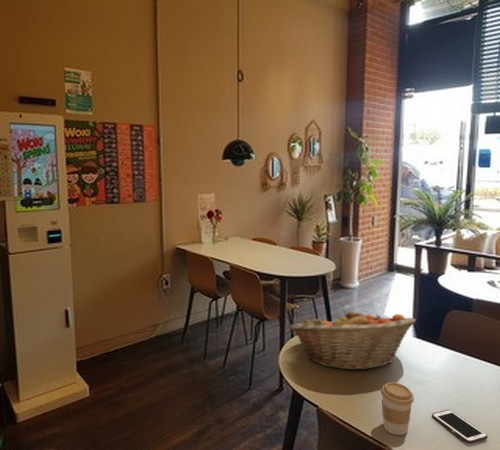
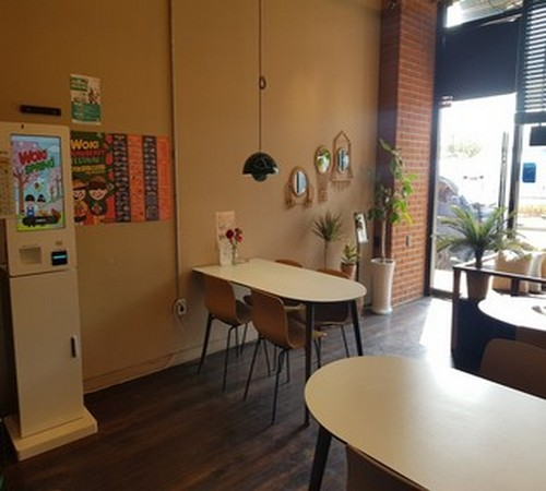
- cell phone (458, 425)
- fruit basket (351, 332)
- coffee cup (396, 407)
